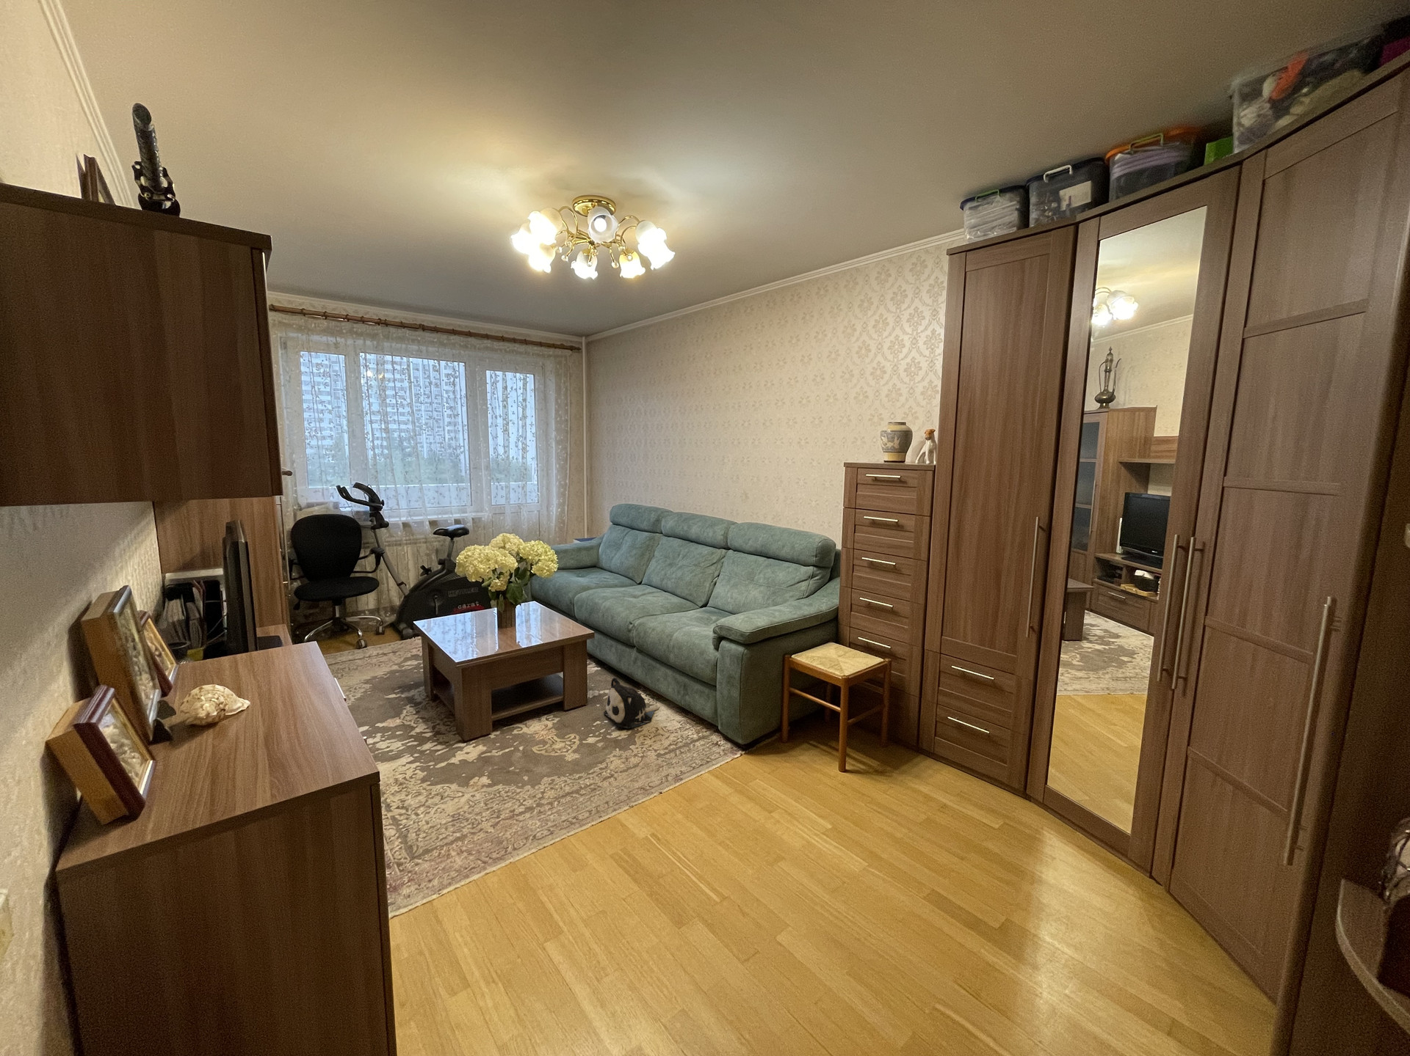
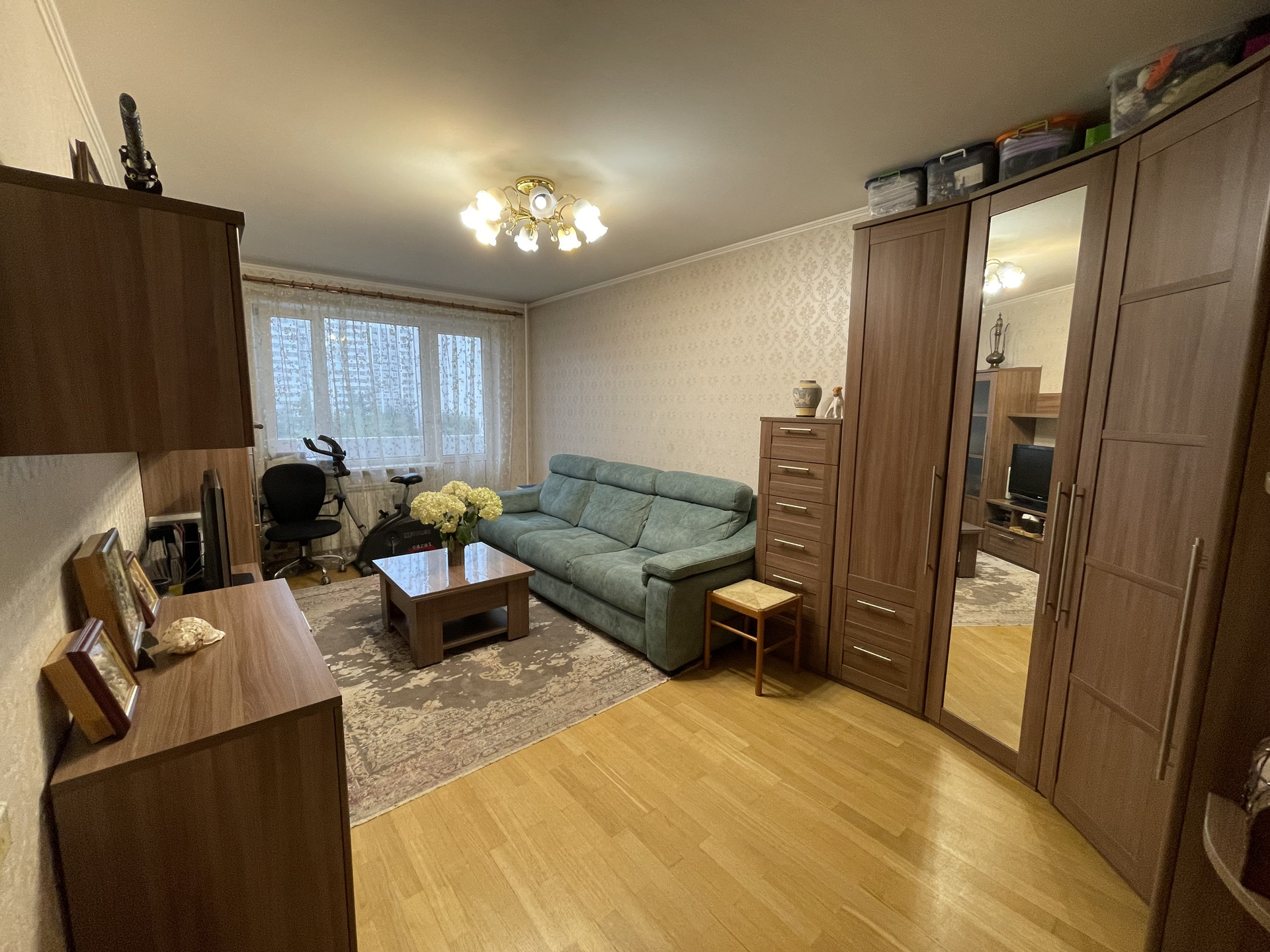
- plush toy (634, 698)
